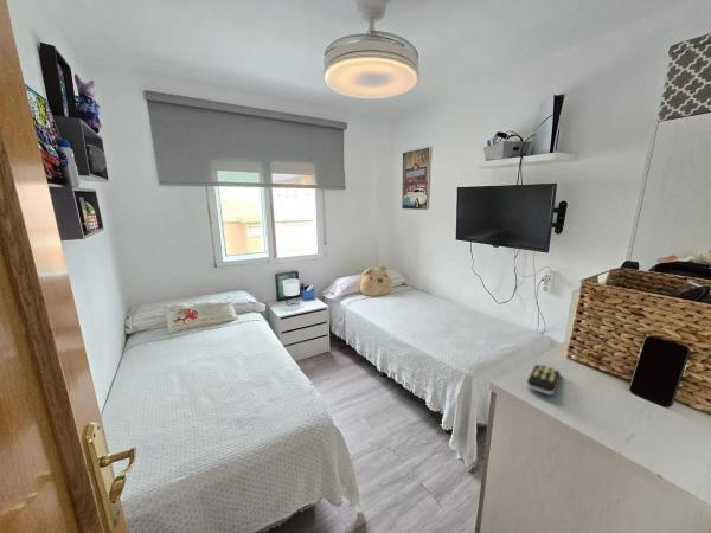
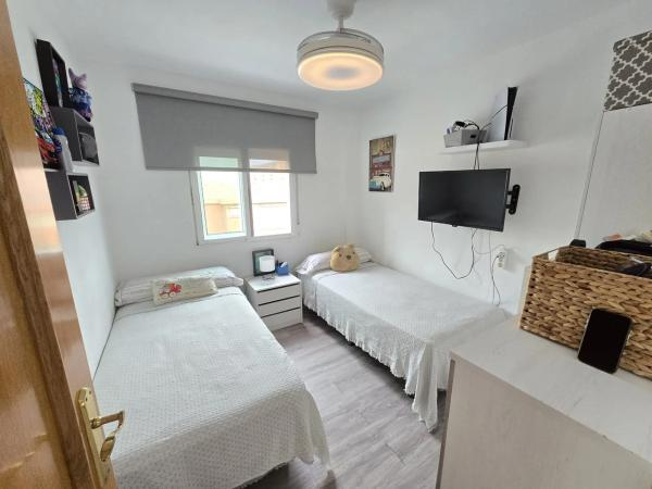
- remote control (543, 378)
